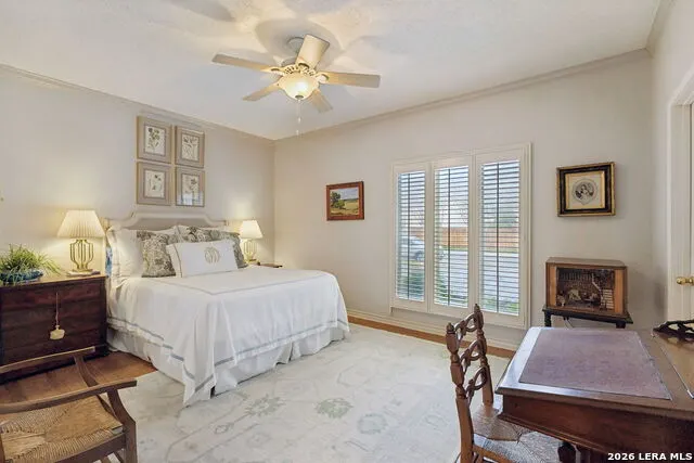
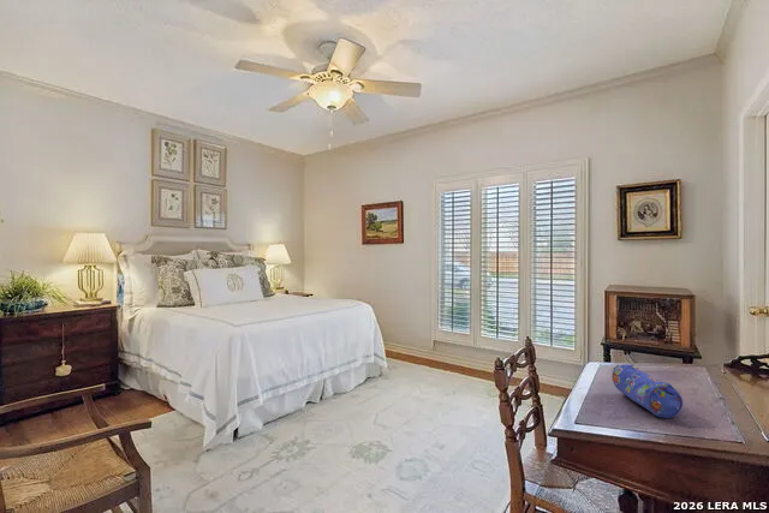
+ pencil case (643, 387)
